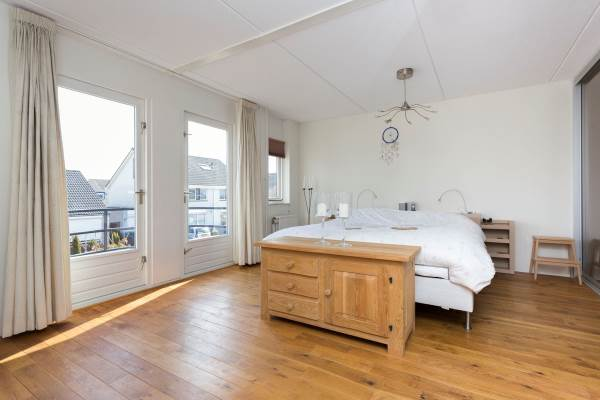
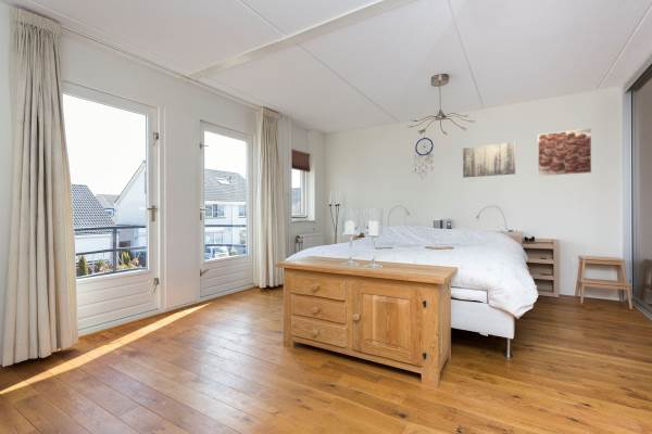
+ wall art (488, 161)
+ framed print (563, 153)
